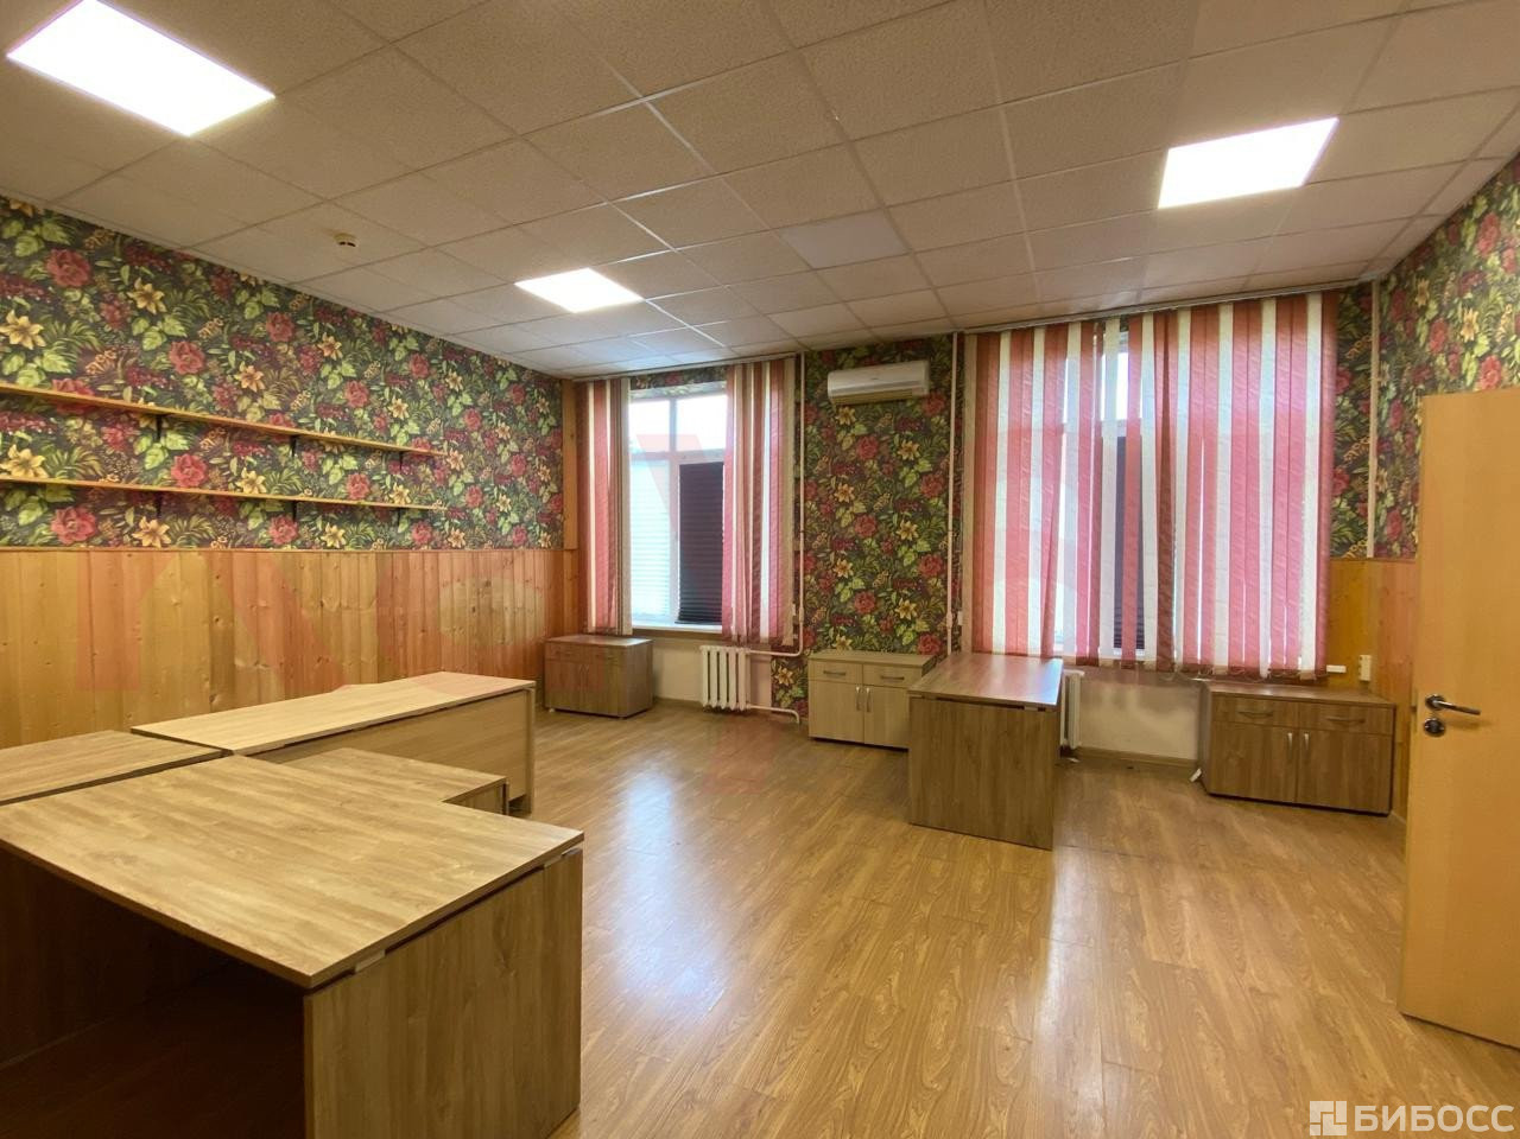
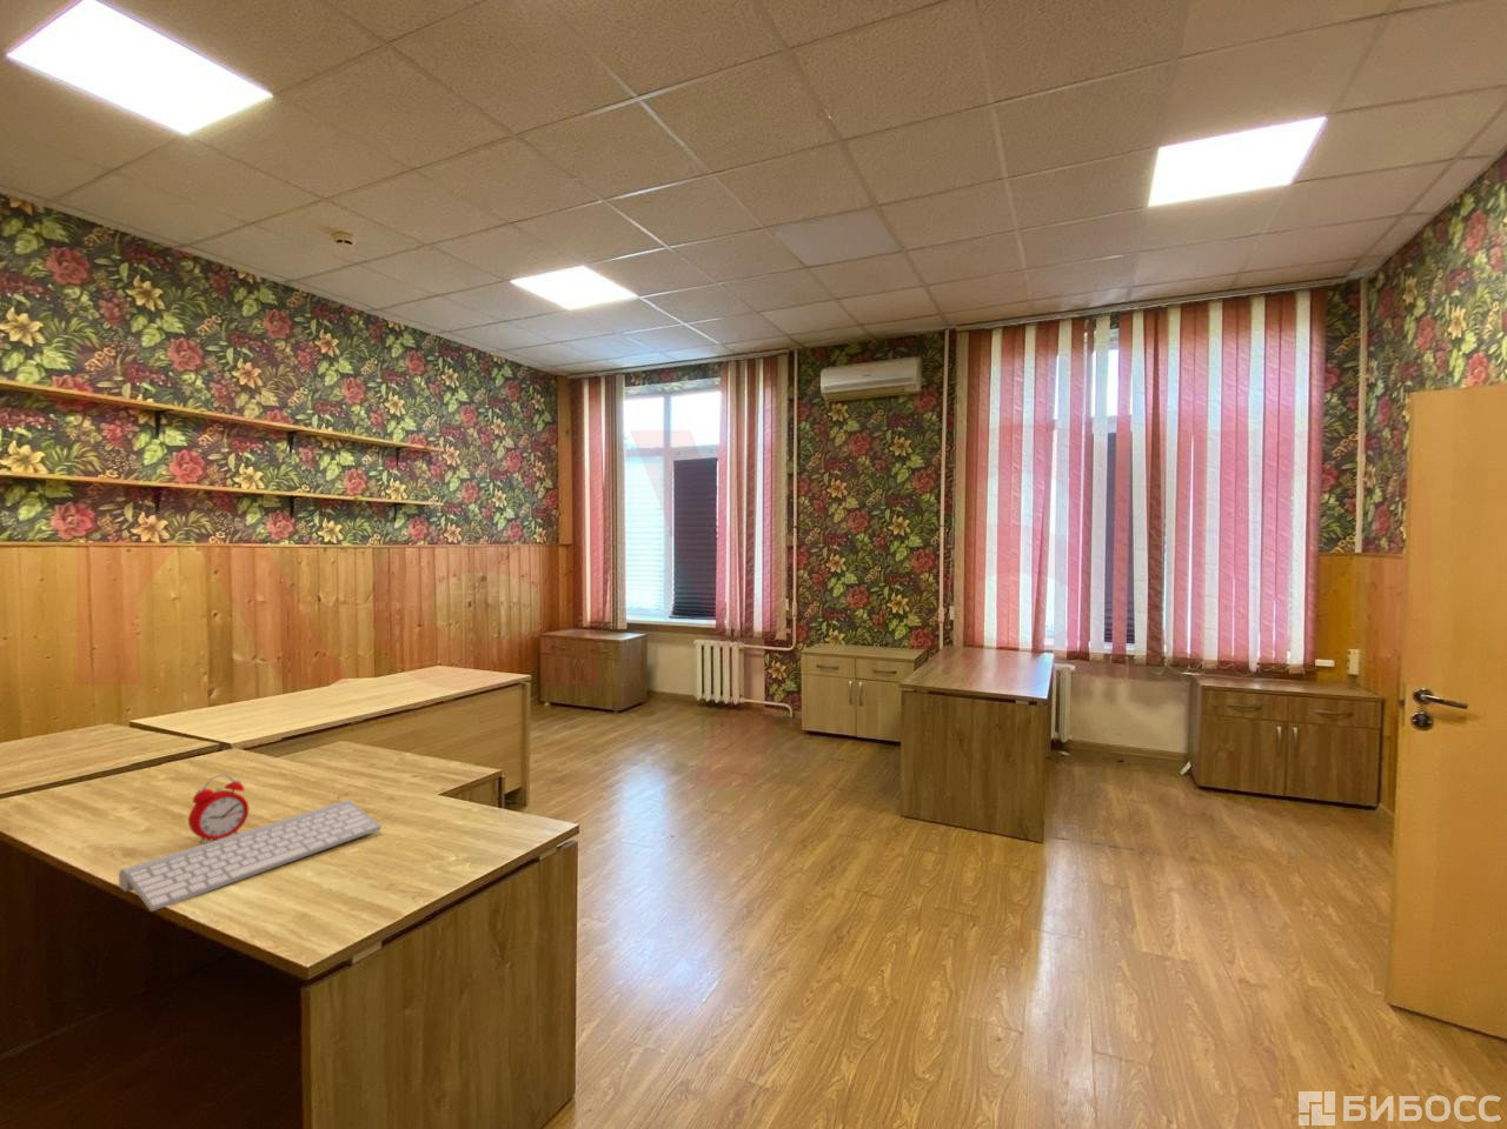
+ alarm clock (220, 806)
+ keyboard (262, 846)
